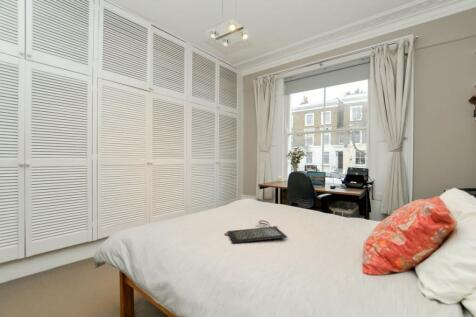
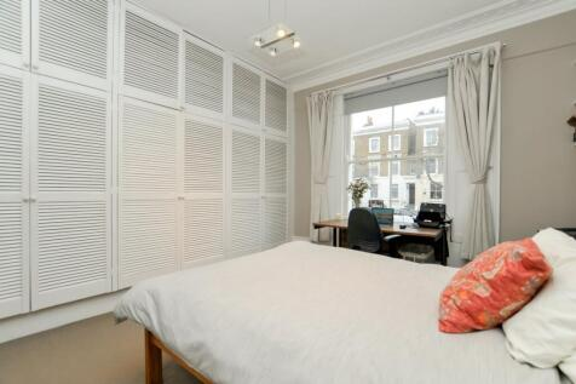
- clutch bag (258, 233)
